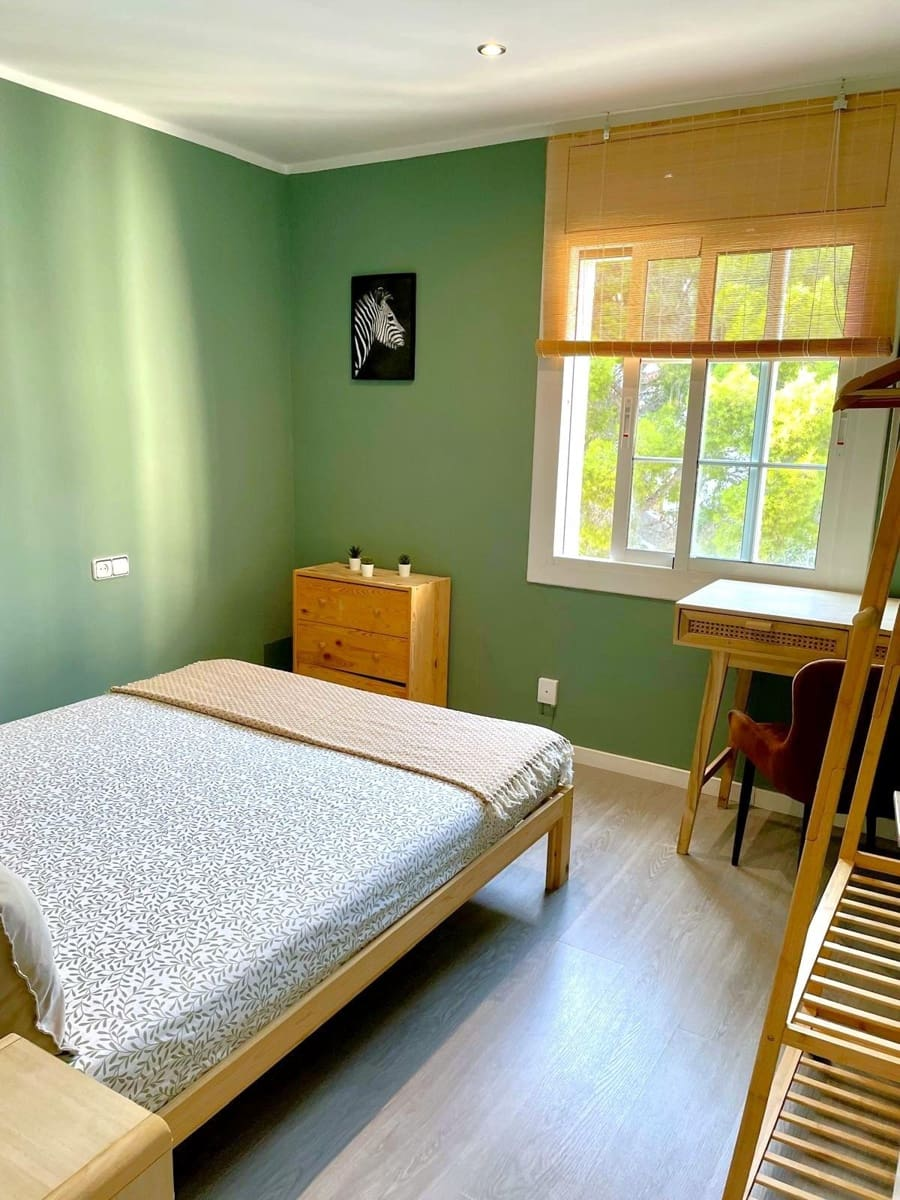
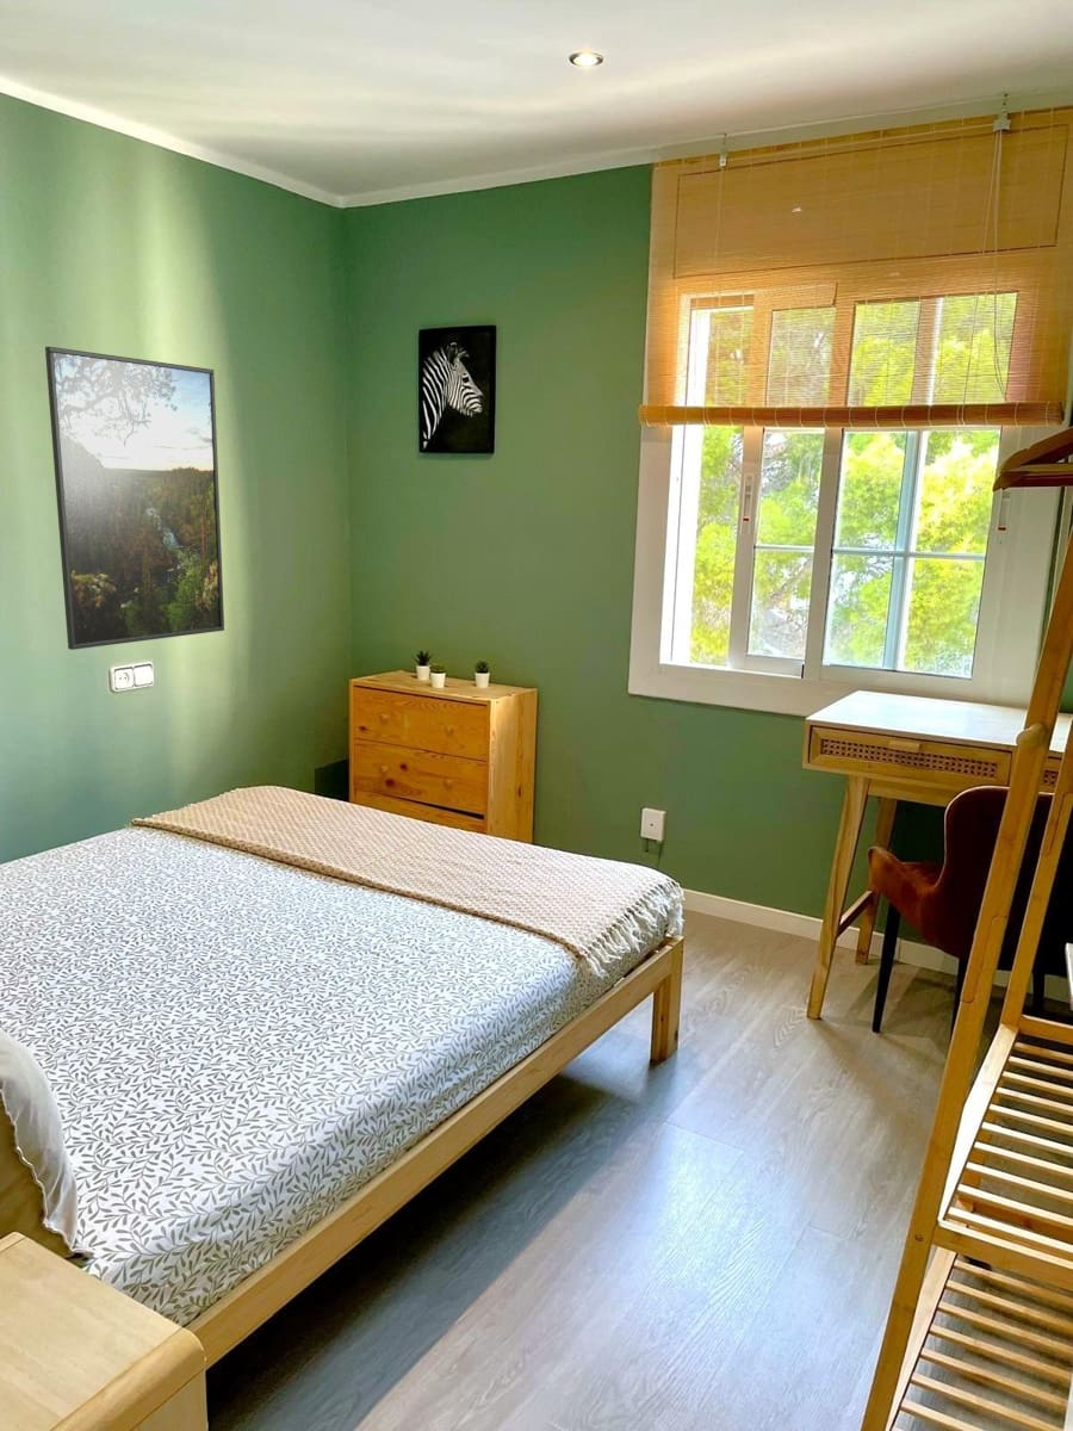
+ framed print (143, 503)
